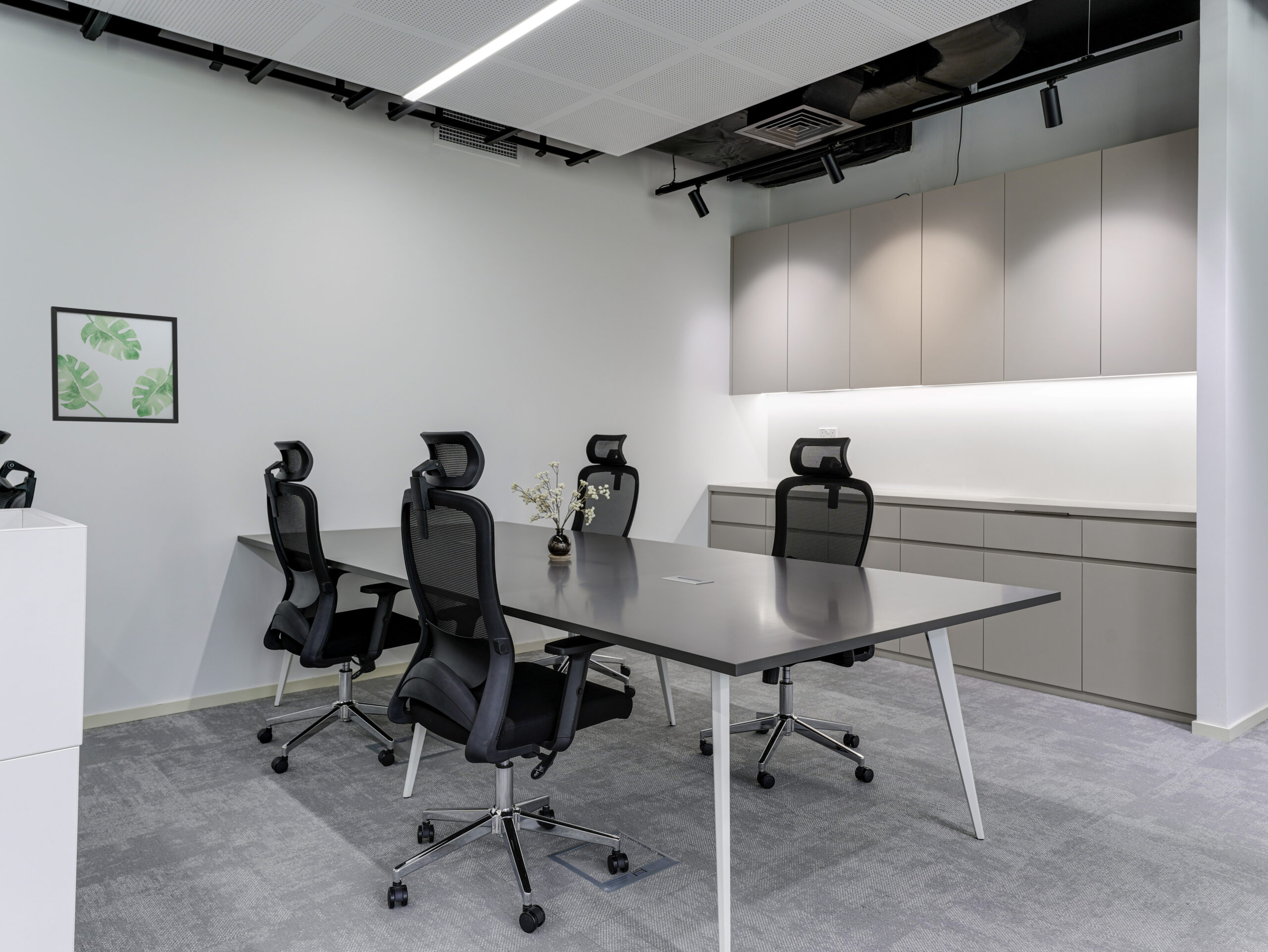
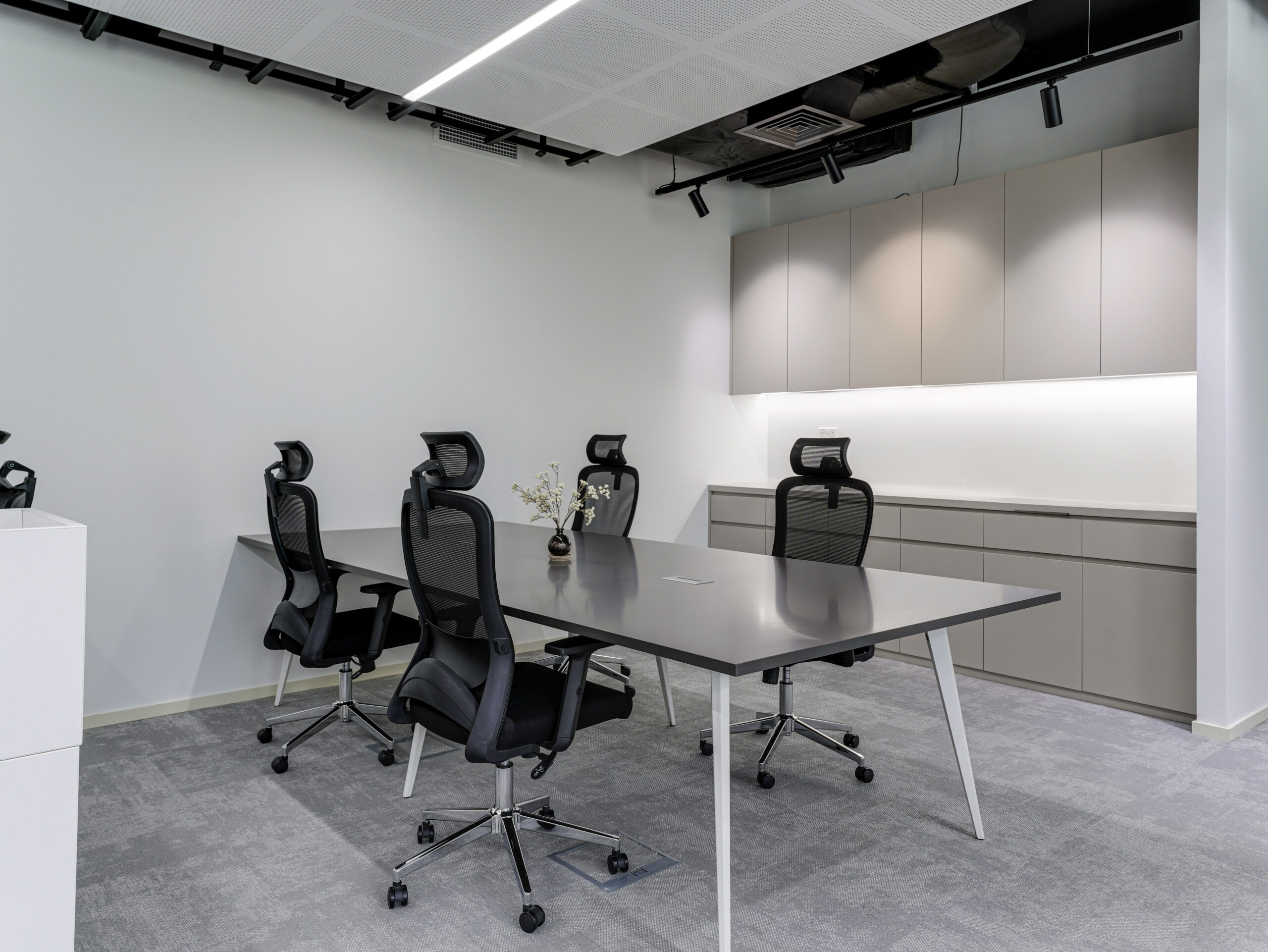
- wall art (117, 367)
